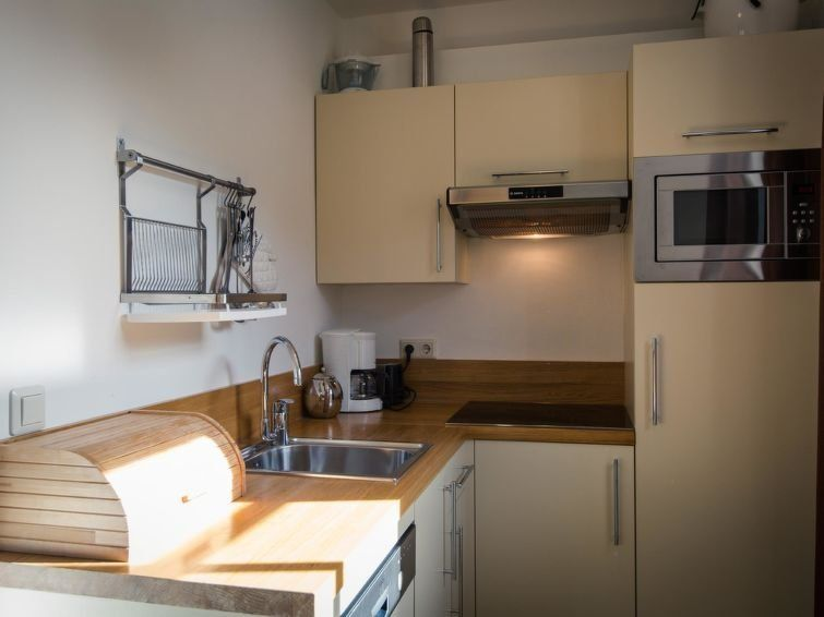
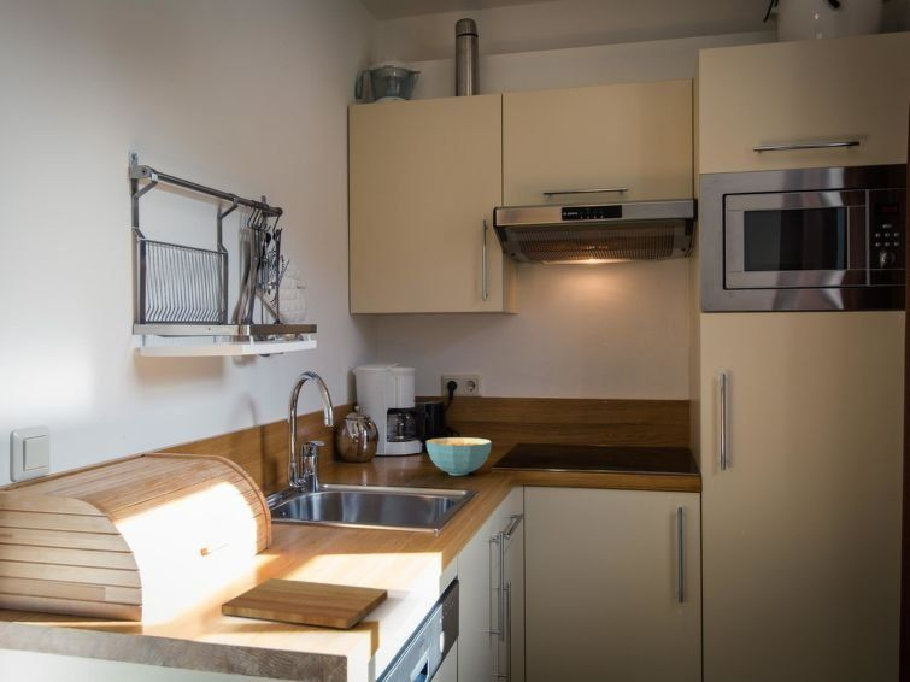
+ cereal bowl (458, 457)
+ cutting board (306, 601)
